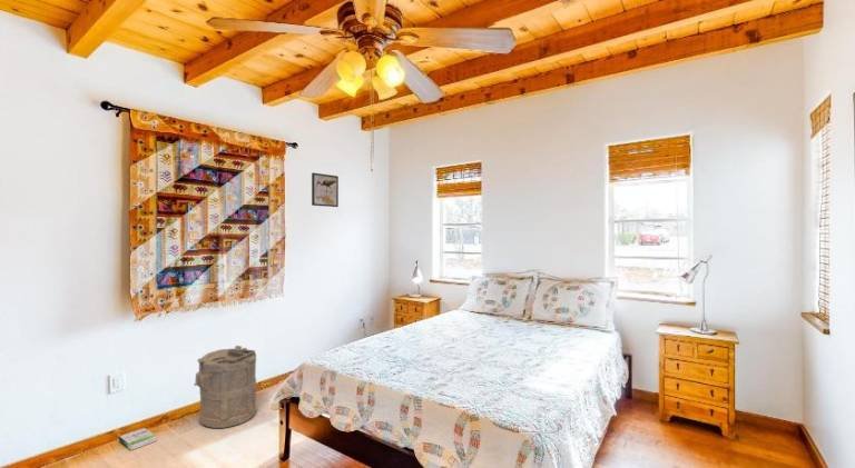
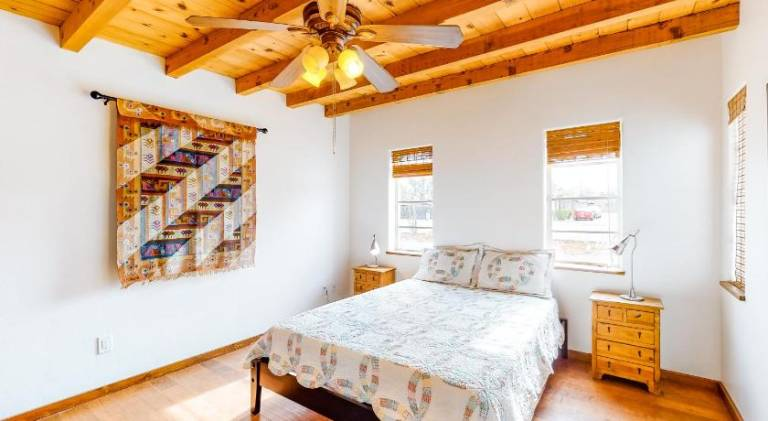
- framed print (325, 190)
- laundry hamper (225, 382)
- box (137, 438)
